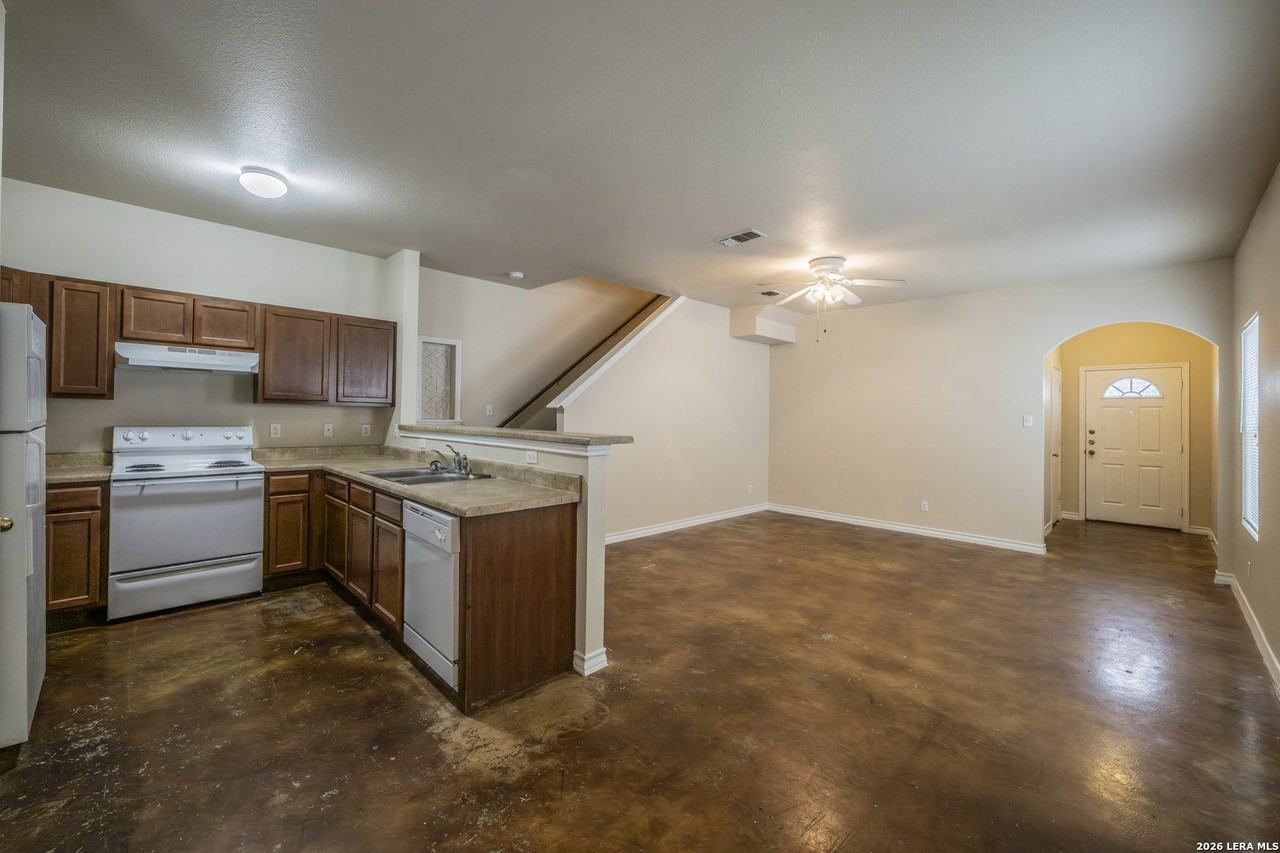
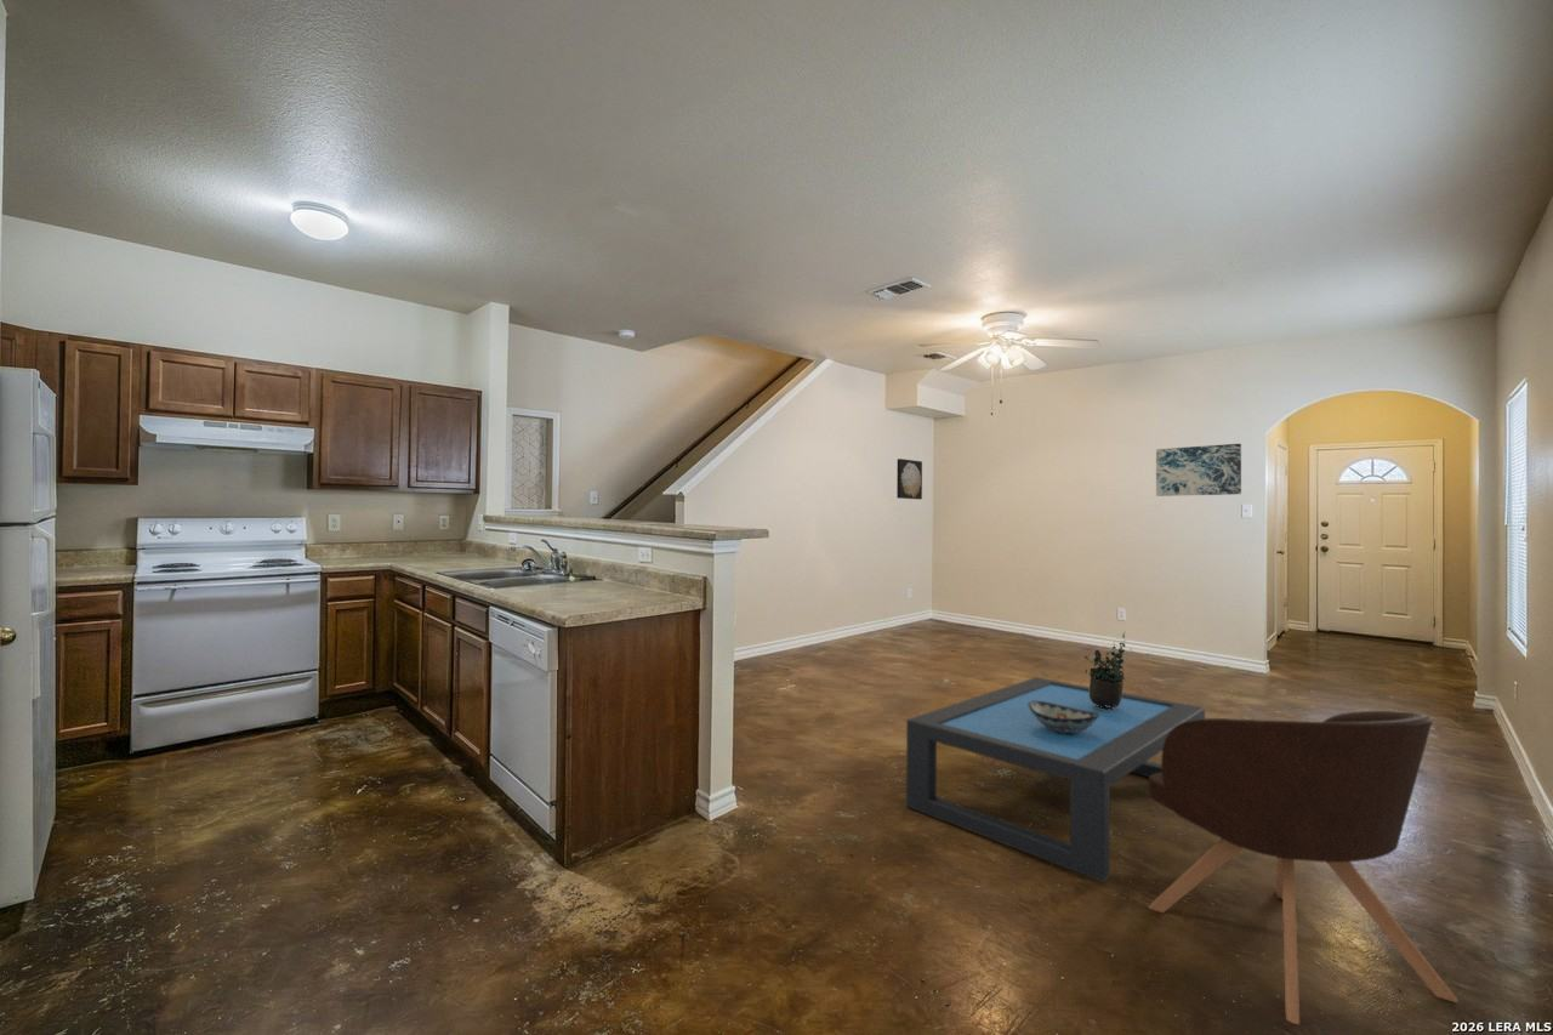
+ potted plant (1110, 667)
+ decorative bowl (1063, 716)
+ coffee table (1060, 755)
+ armchair (1284, 821)
+ wall art (1196, 471)
+ wall art (909, 479)
